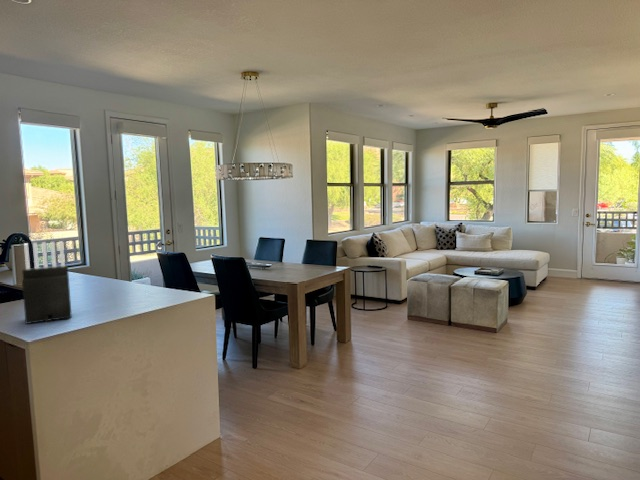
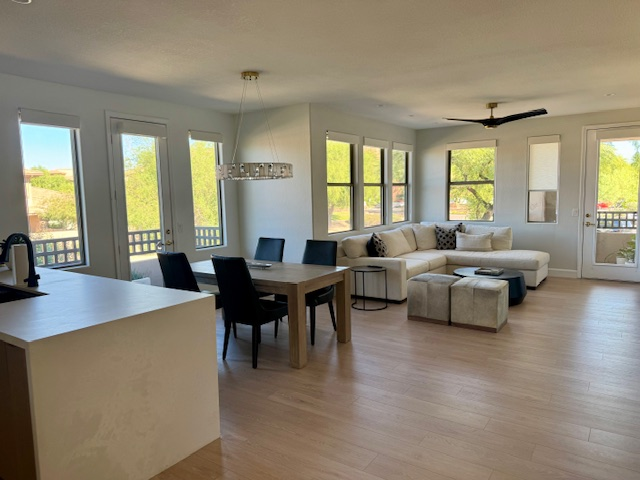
- knife block (46, 281)
